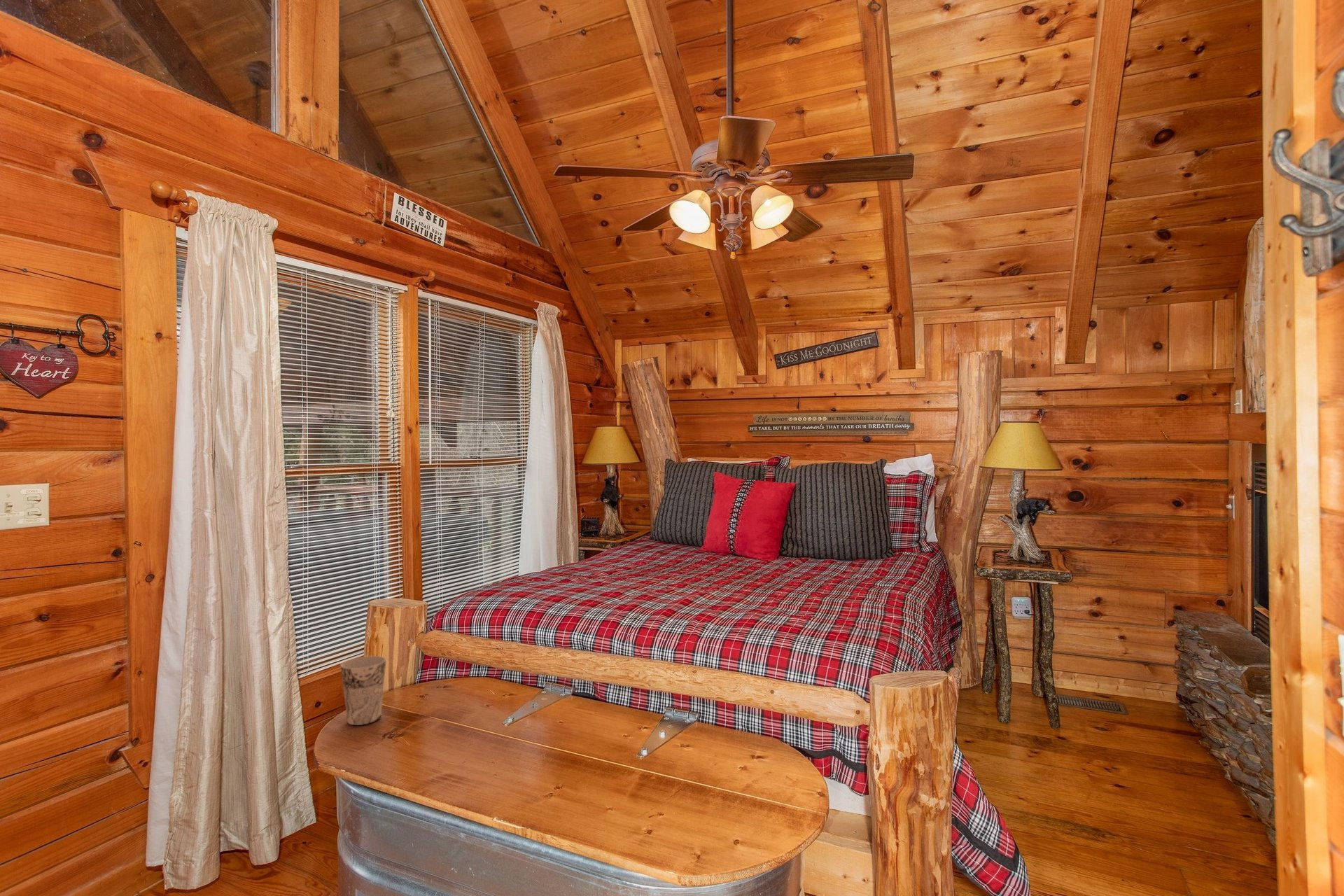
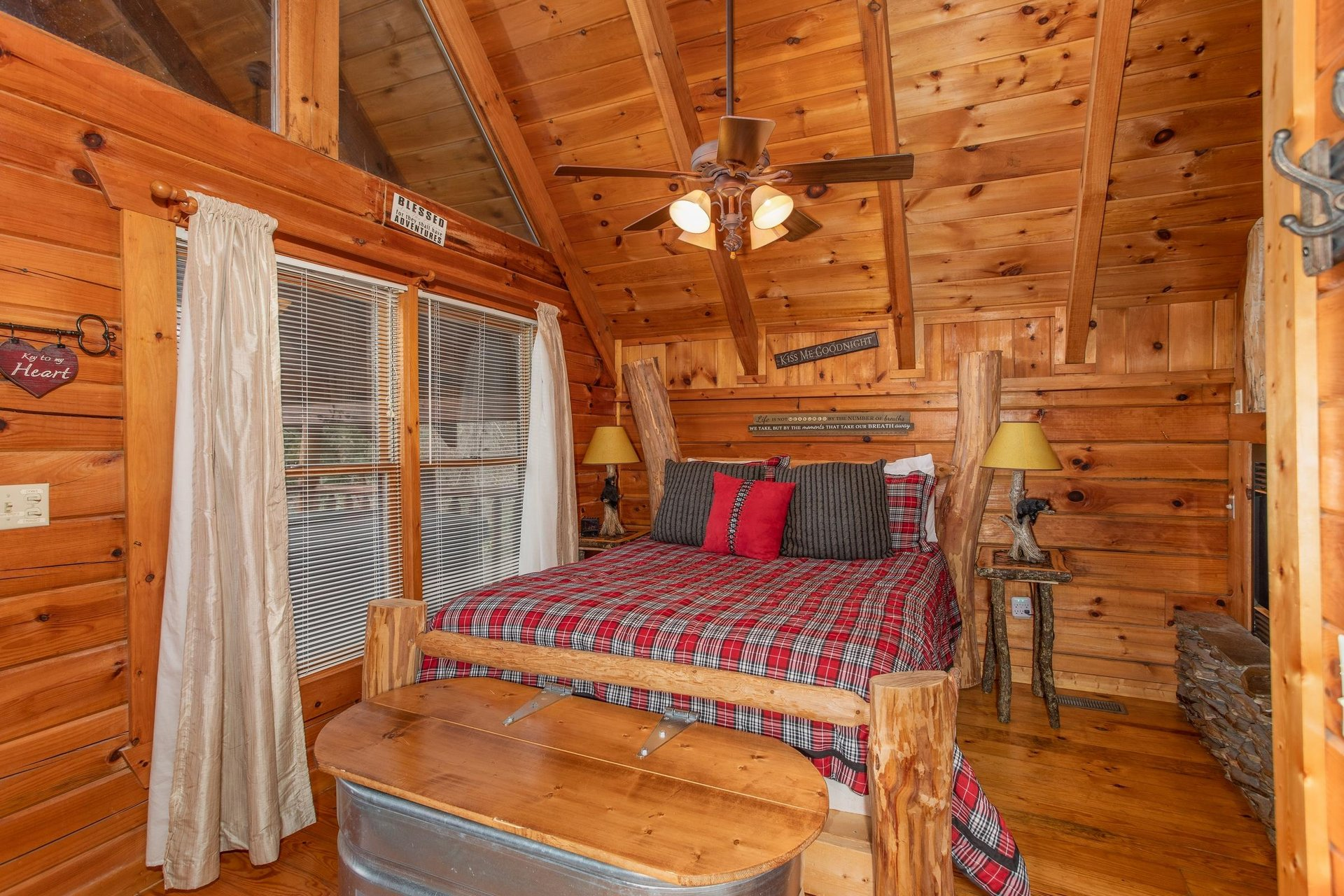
- cup (363, 690)
